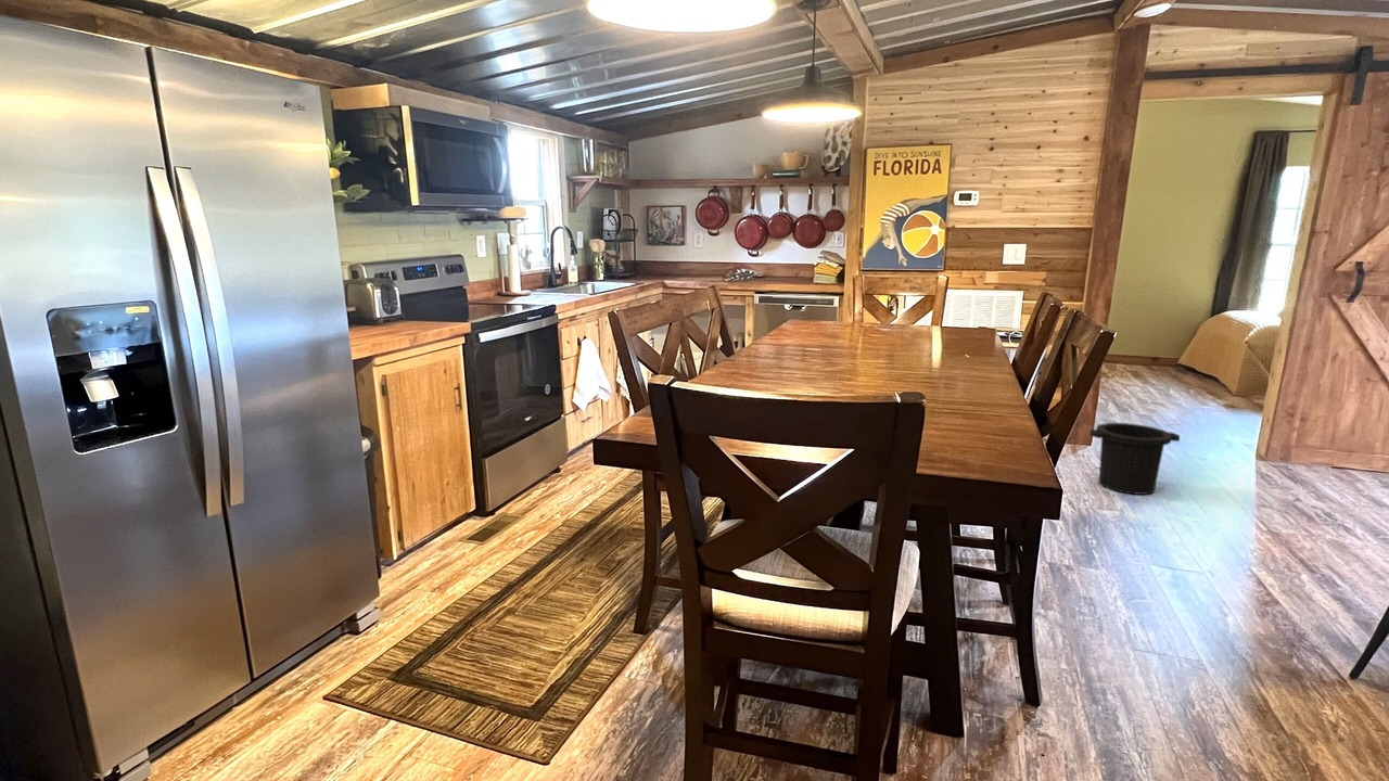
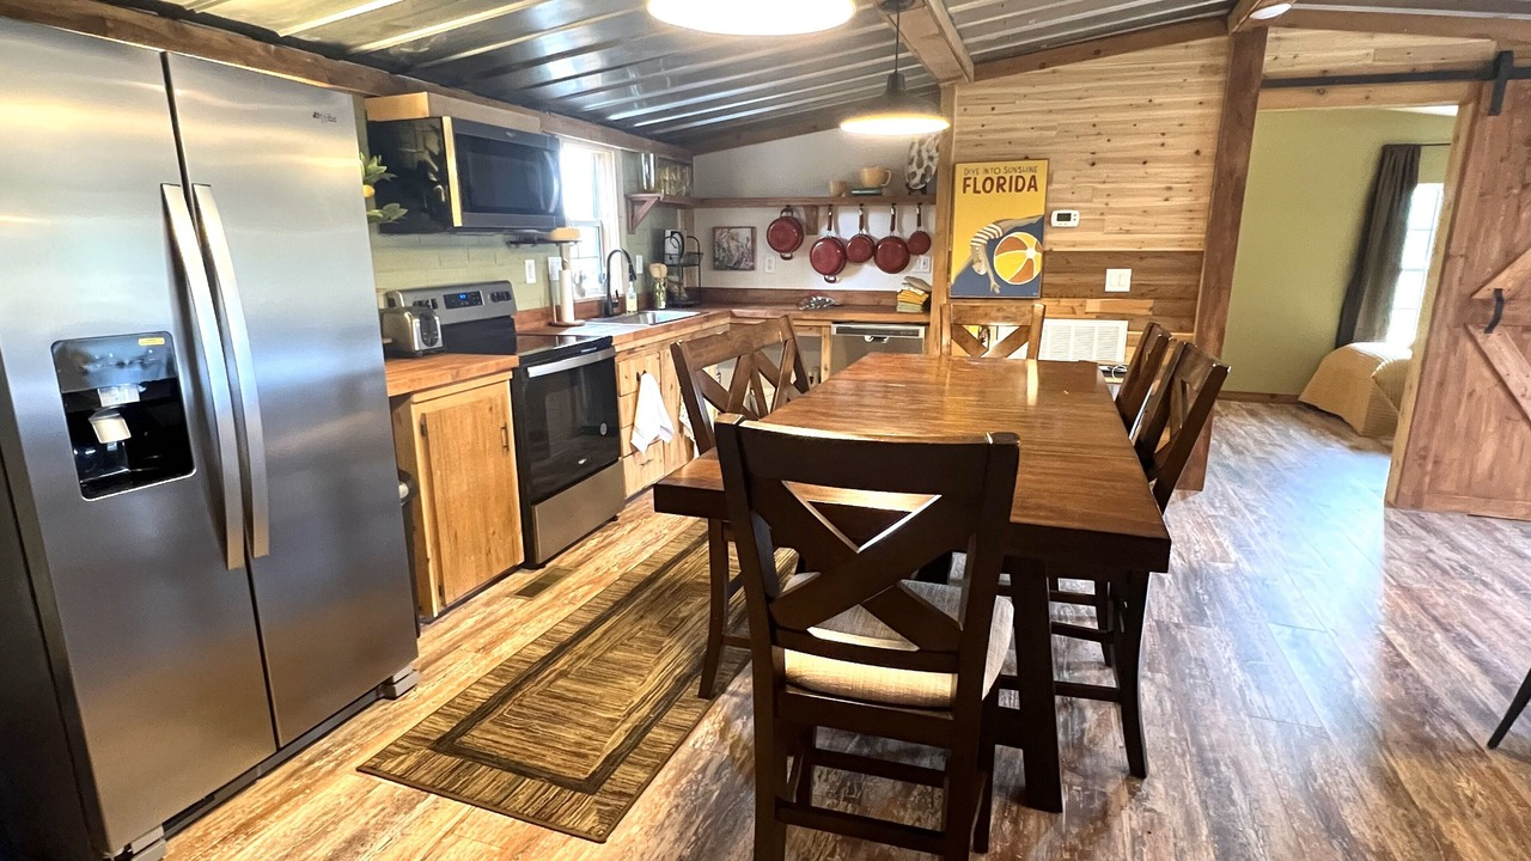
- trash can (1129, 458)
